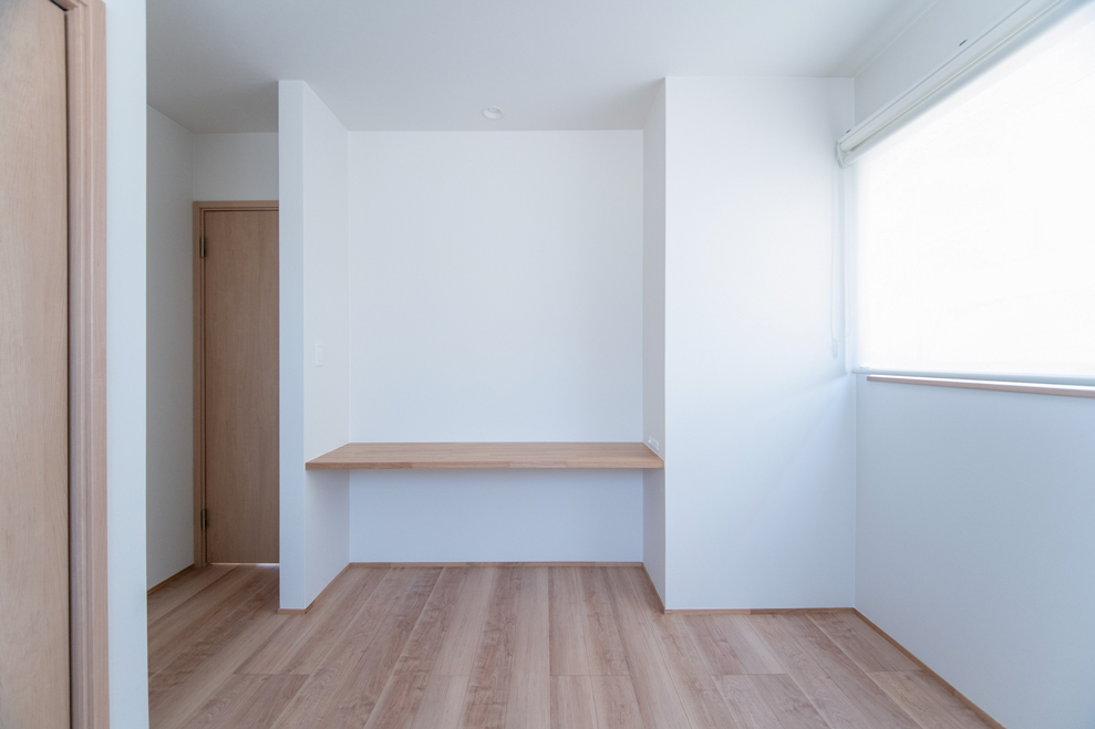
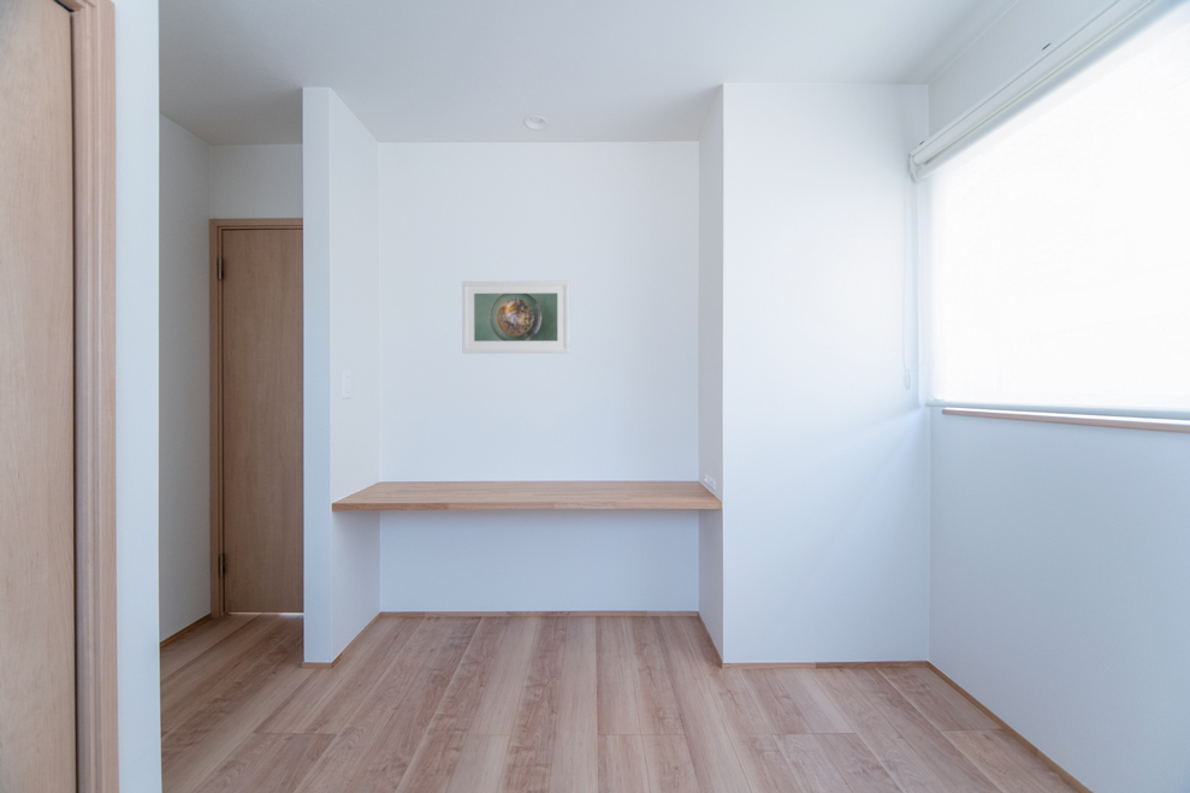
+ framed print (515, 316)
